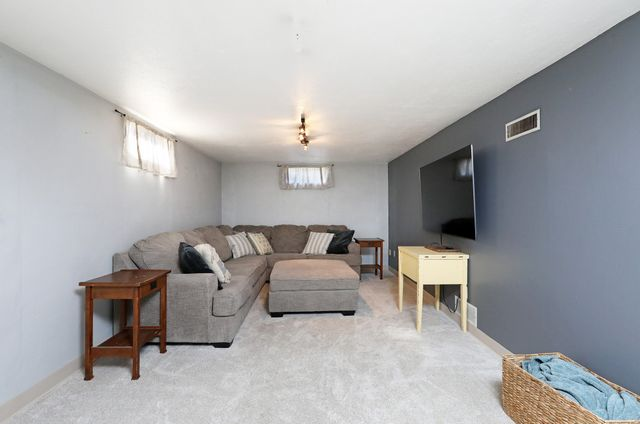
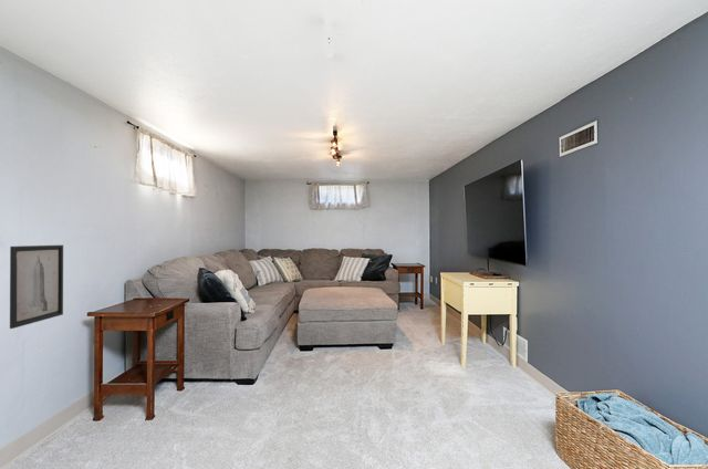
+ wall art (39, 283)
